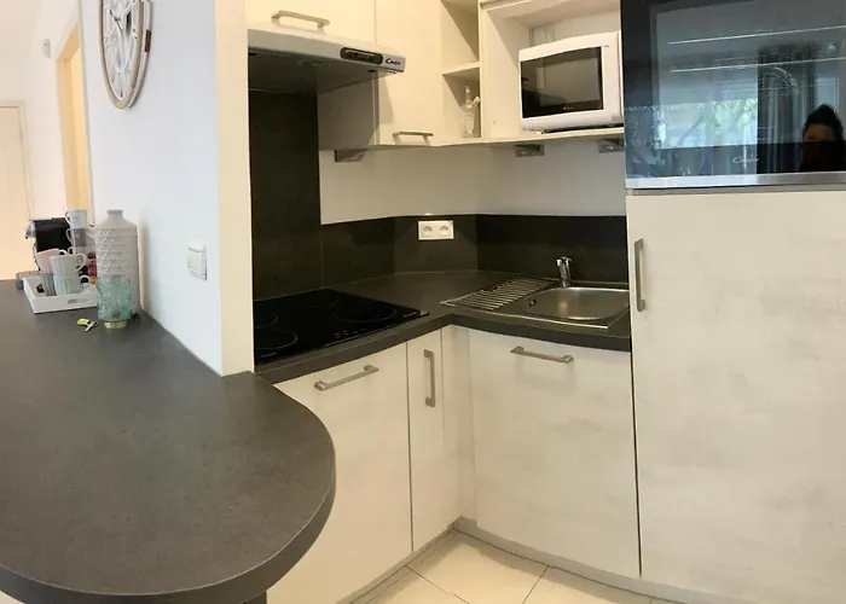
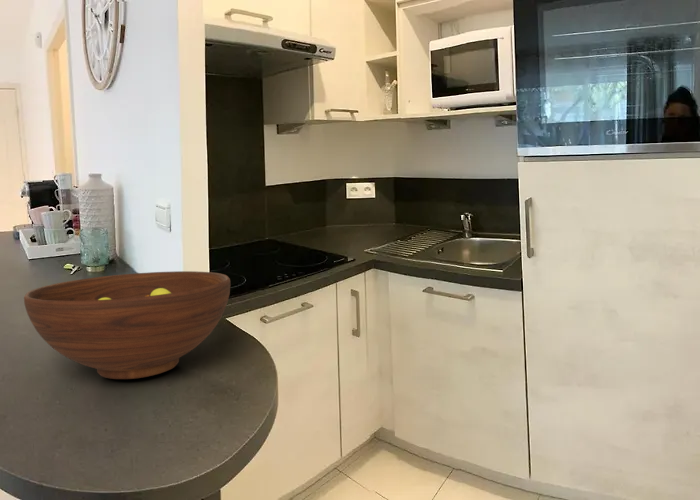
+ fruit bowl (136, 327)
